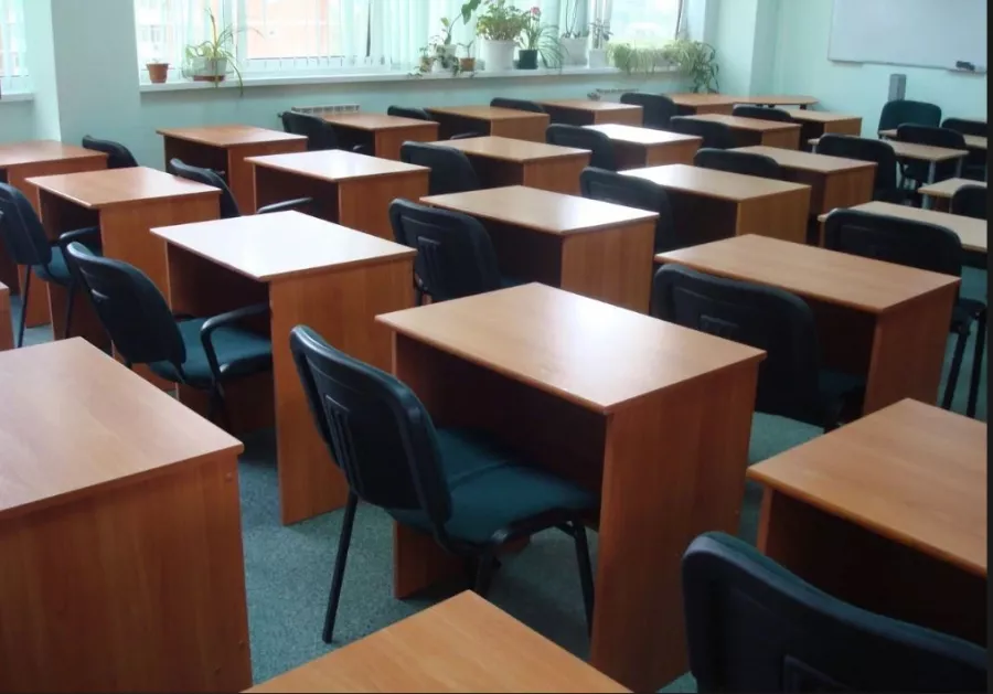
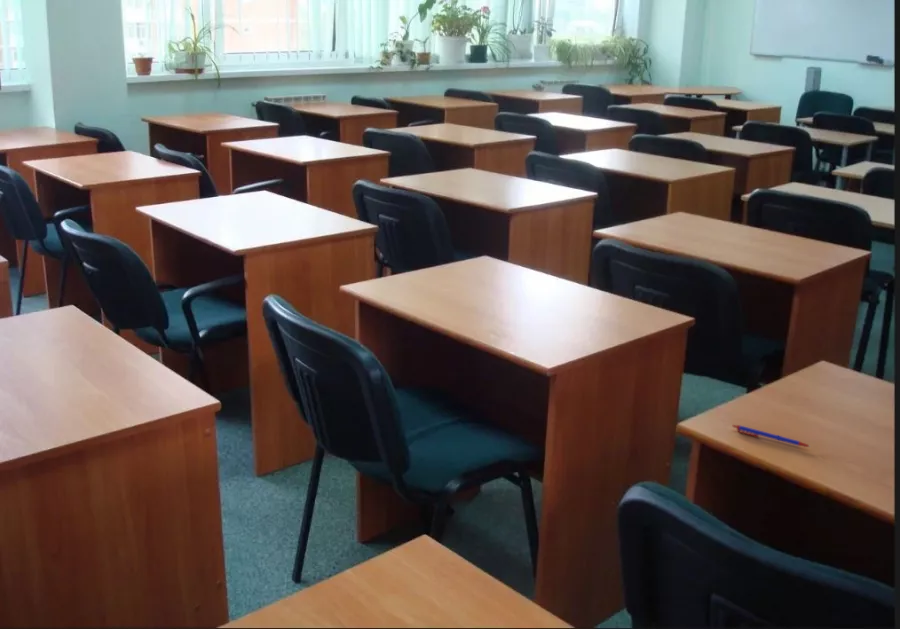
+ pen (771, 435)
